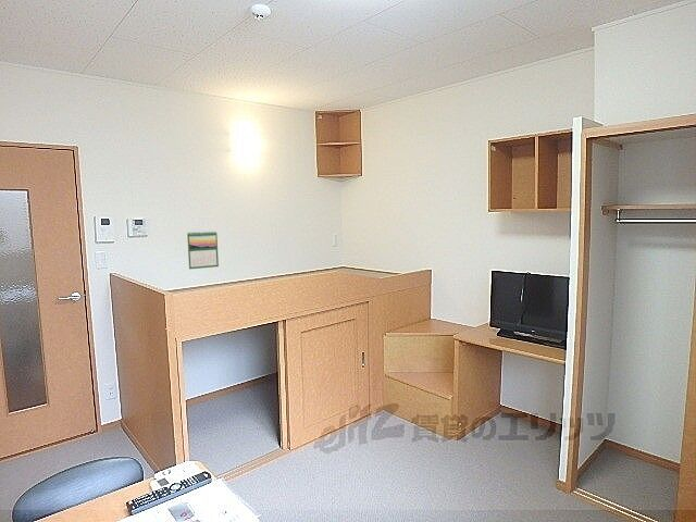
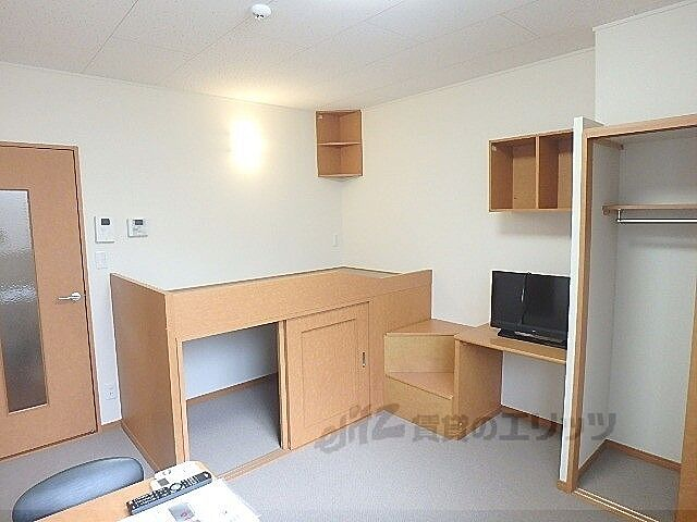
- calendar (202, 249)
